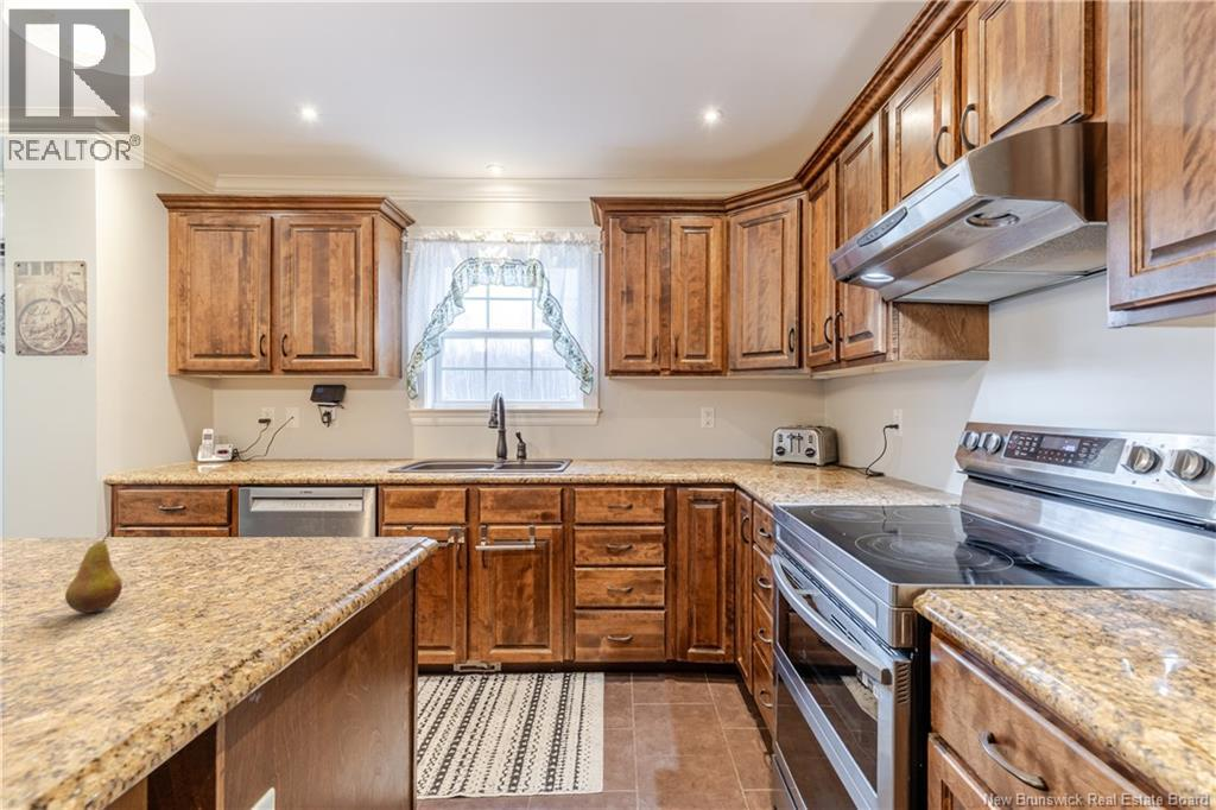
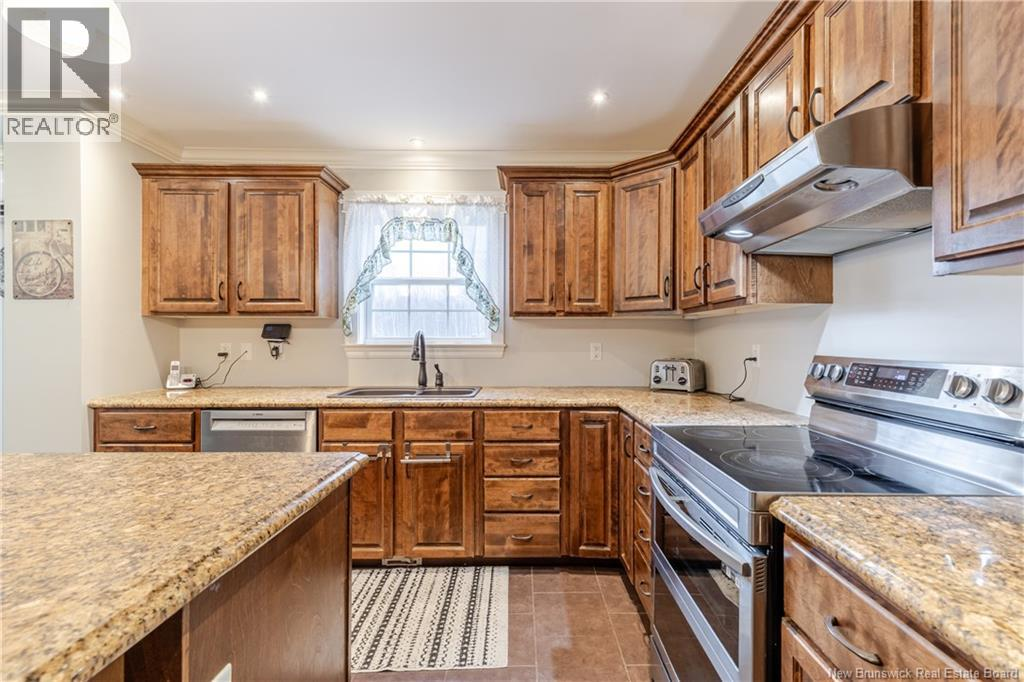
- fruit (94, 568)
